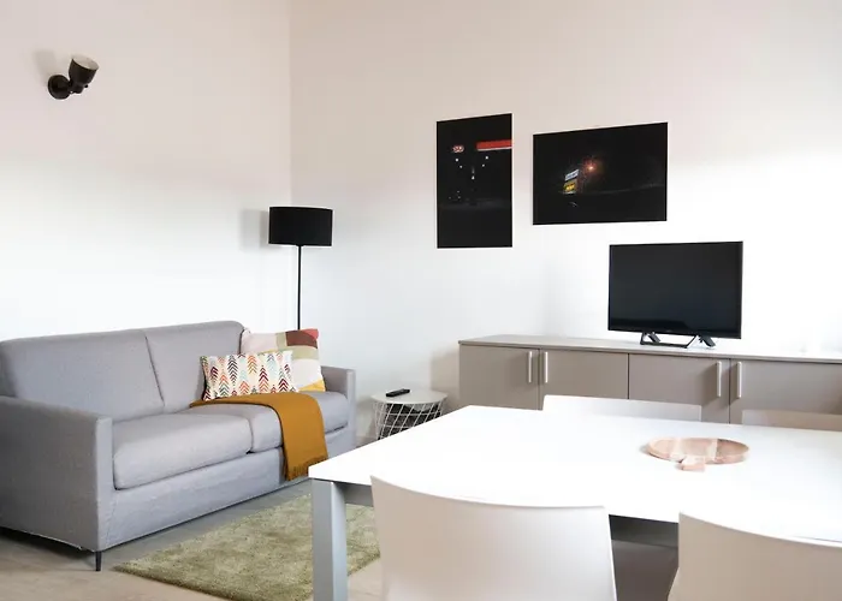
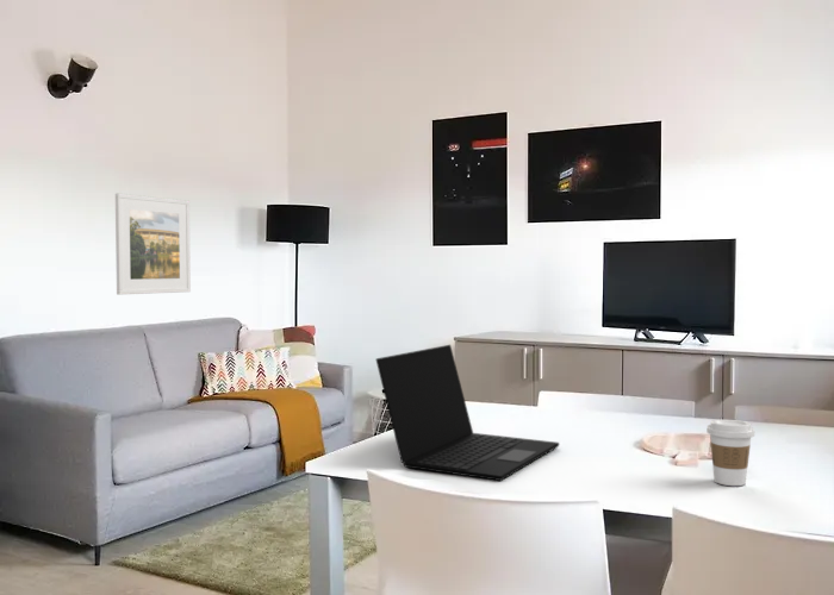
+ laptop (466, 407)
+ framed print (154, 245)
+ coffee cup (729, 451)
